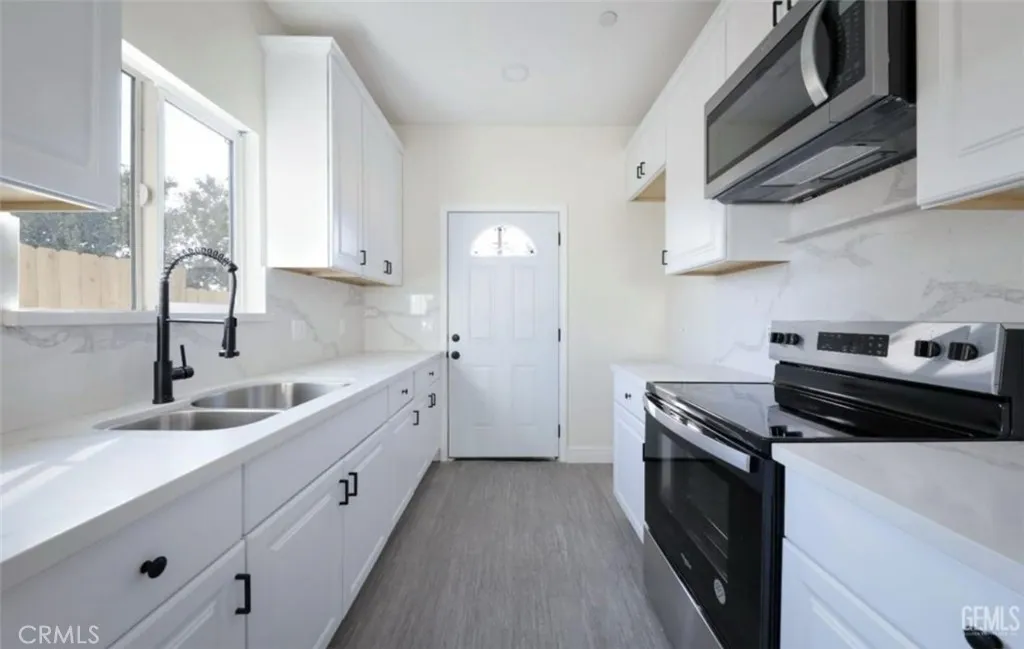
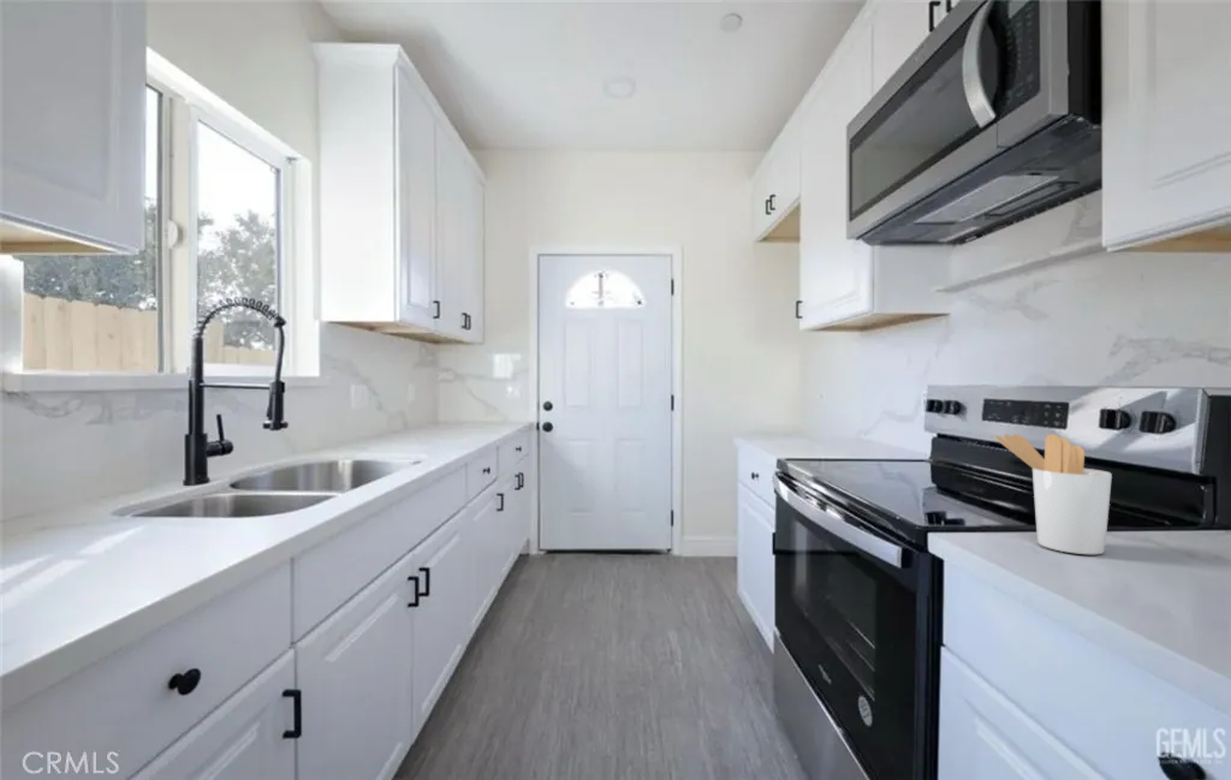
+ utensil holder (1049, 487)
